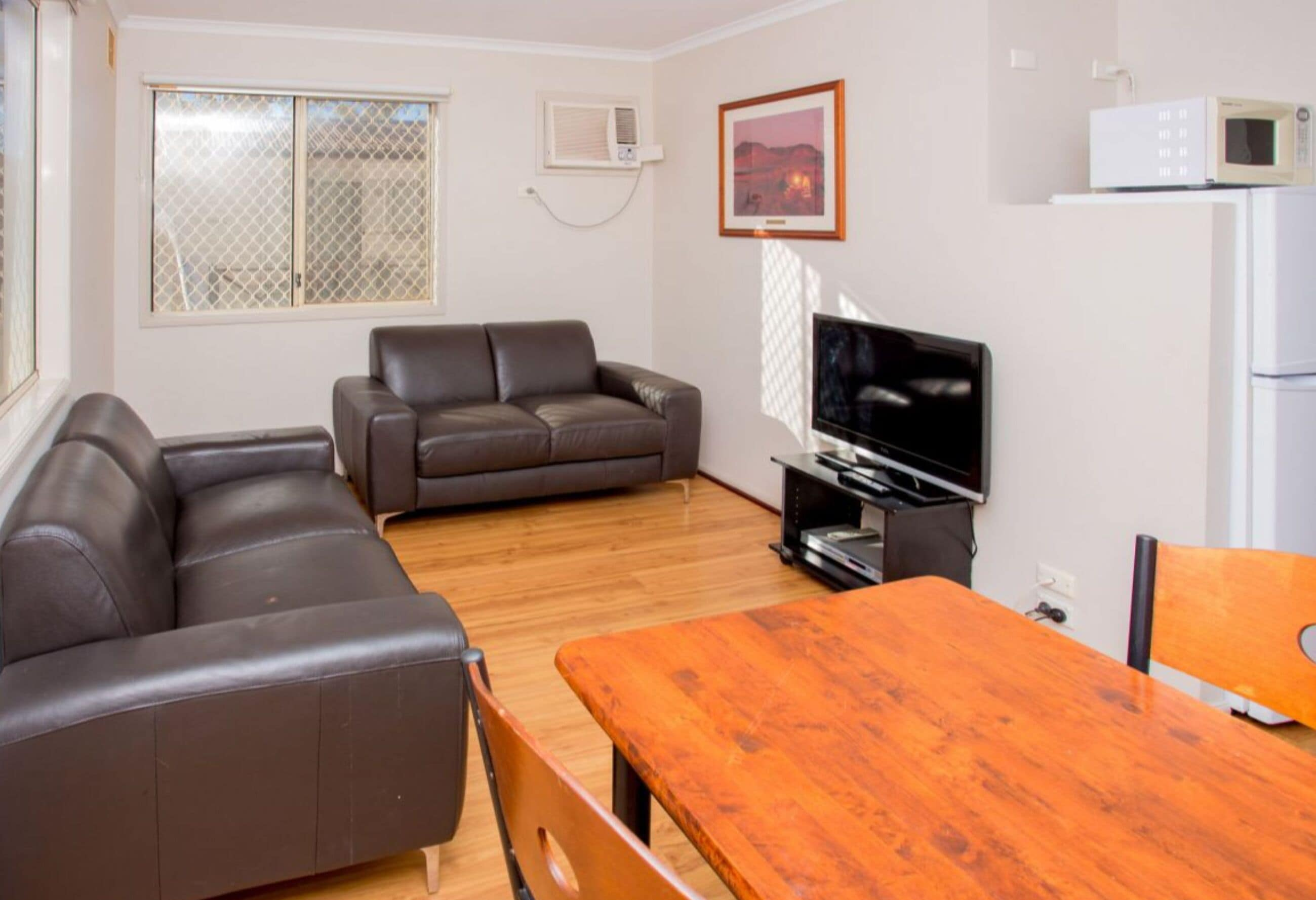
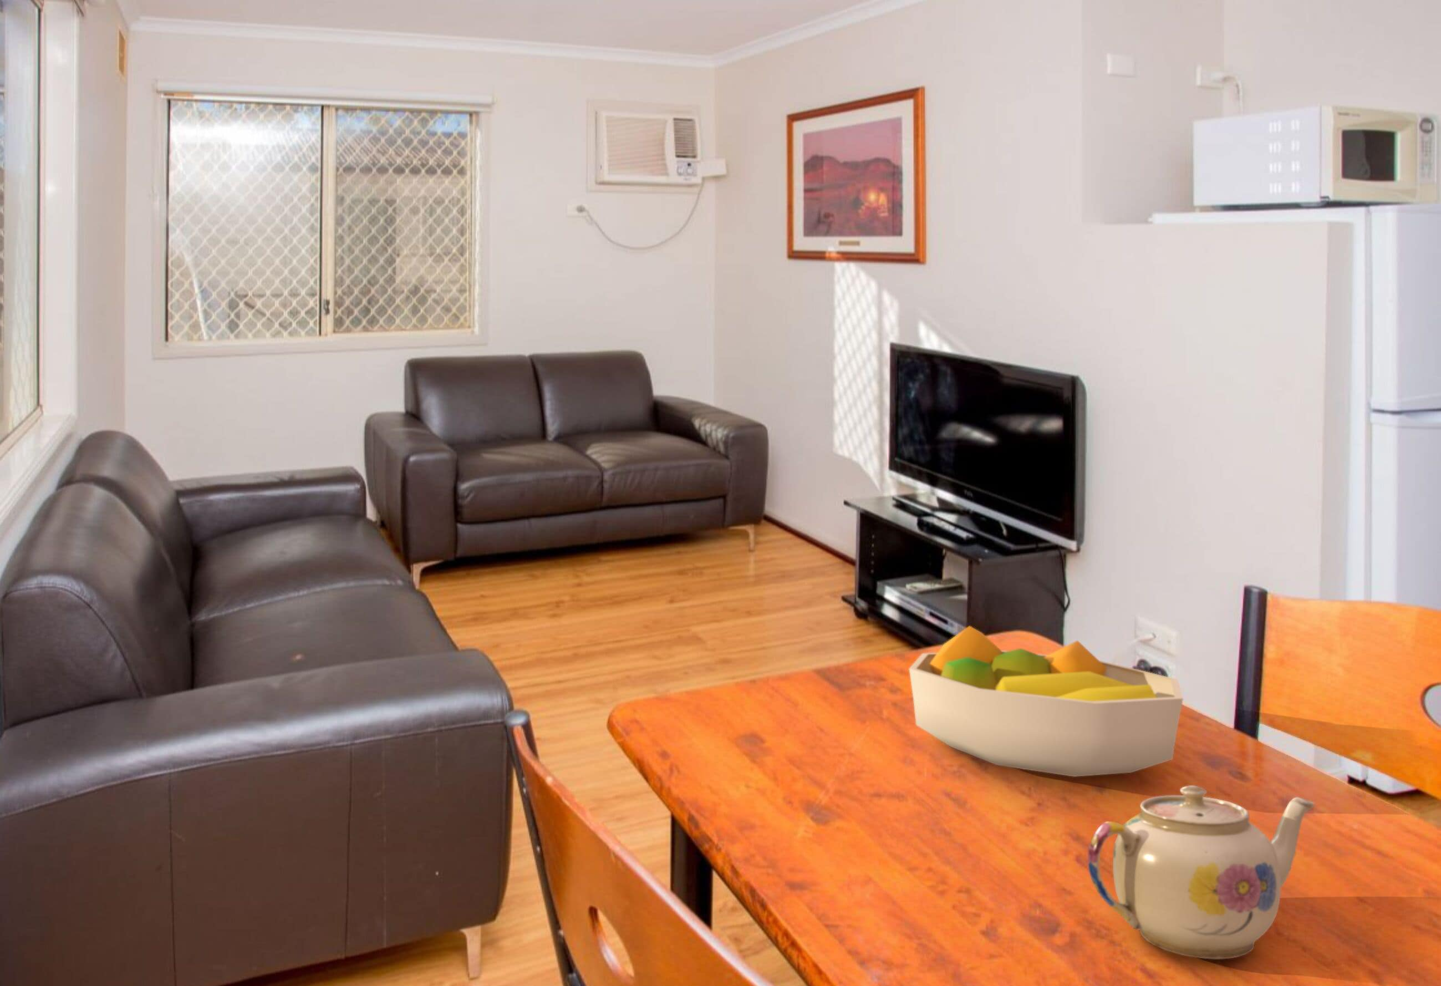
+ teapot (1199, 860)
+ fruit bowl (1040, 695)
